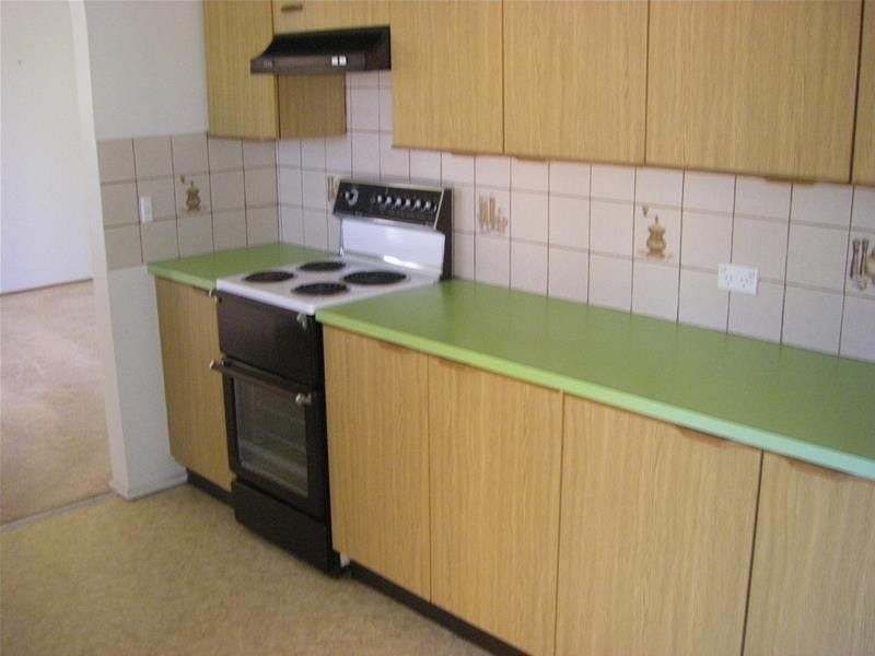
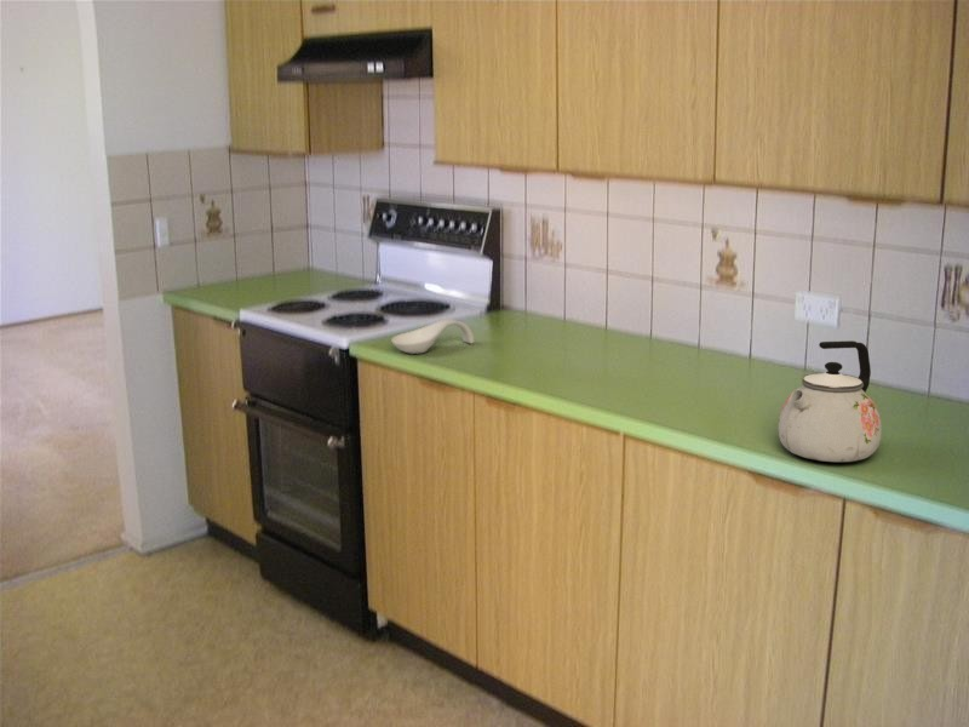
+ spoon rest (432, 334)
+ kettle (830, 397)
